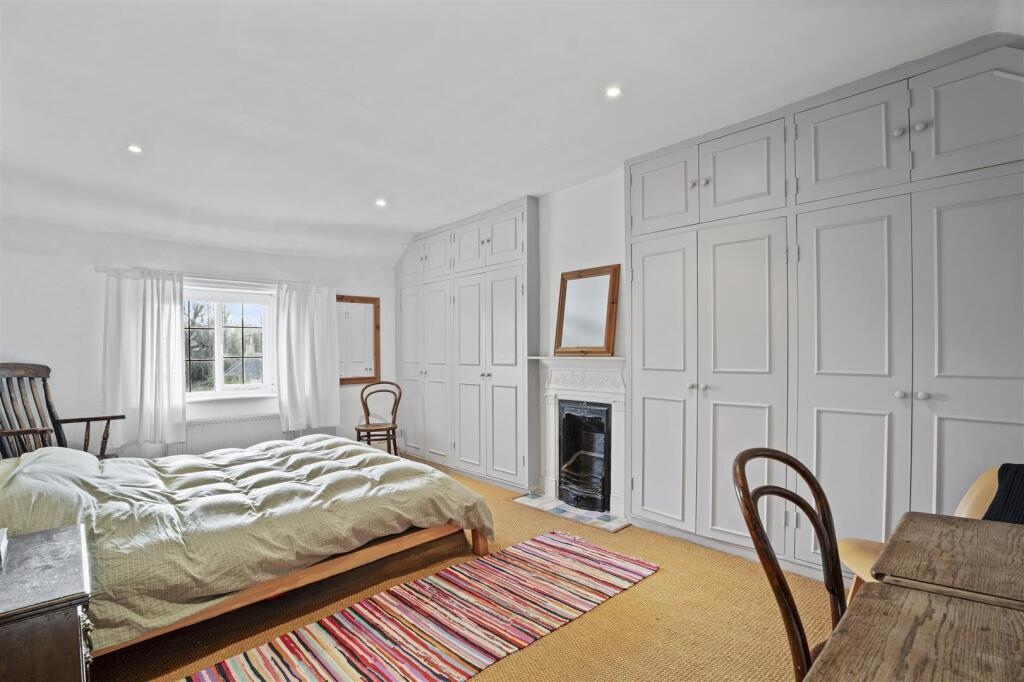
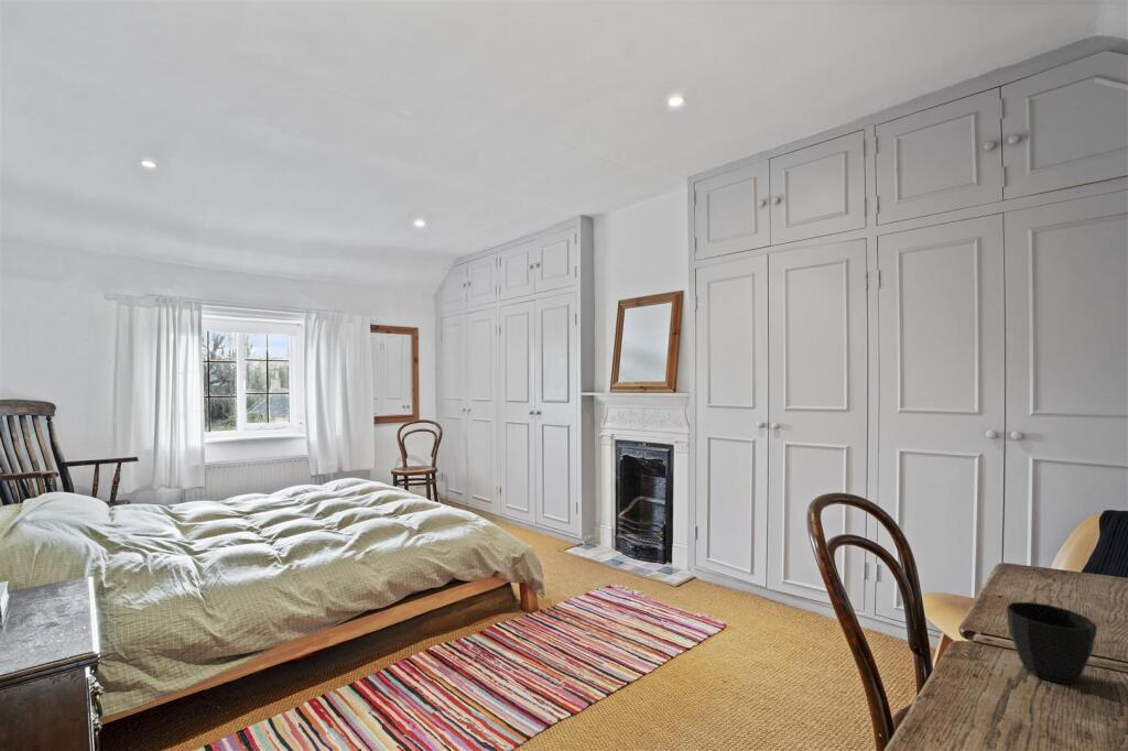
+ cup (1055, 644)
